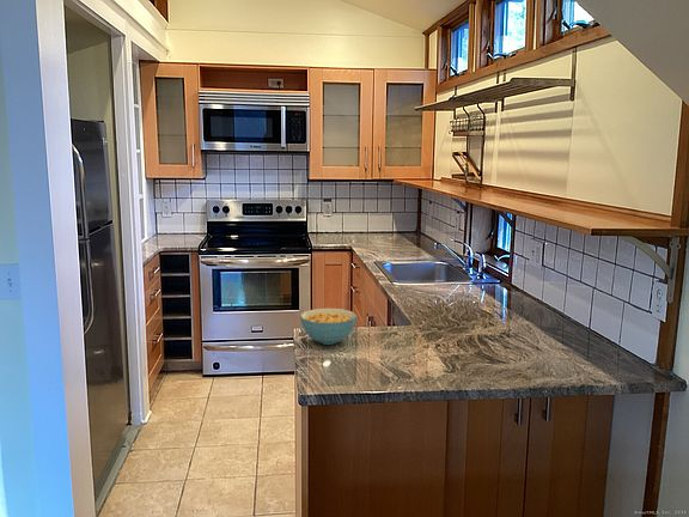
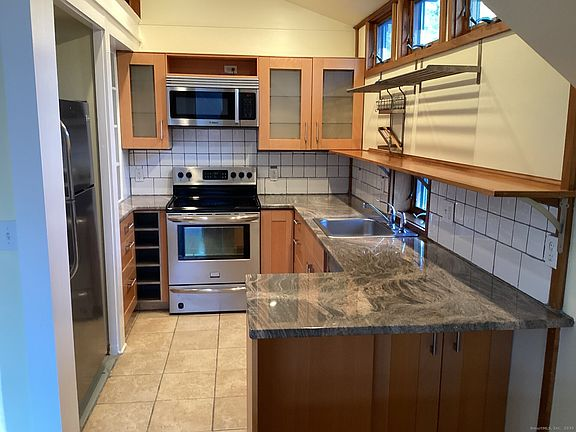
- cereal bowl (328, 328)
